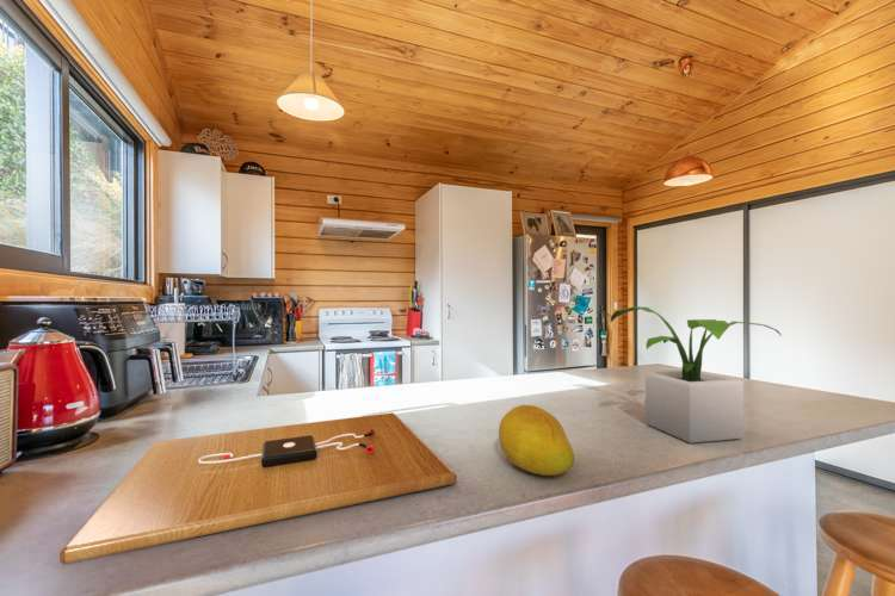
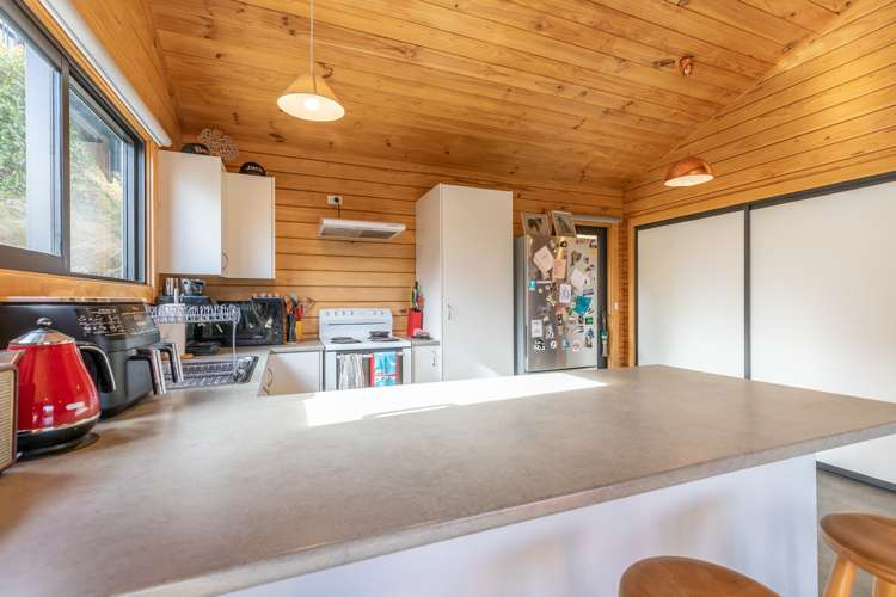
- fruit (536, 439)
- cutting board (289, 454)
- potted plant (686, 367)
